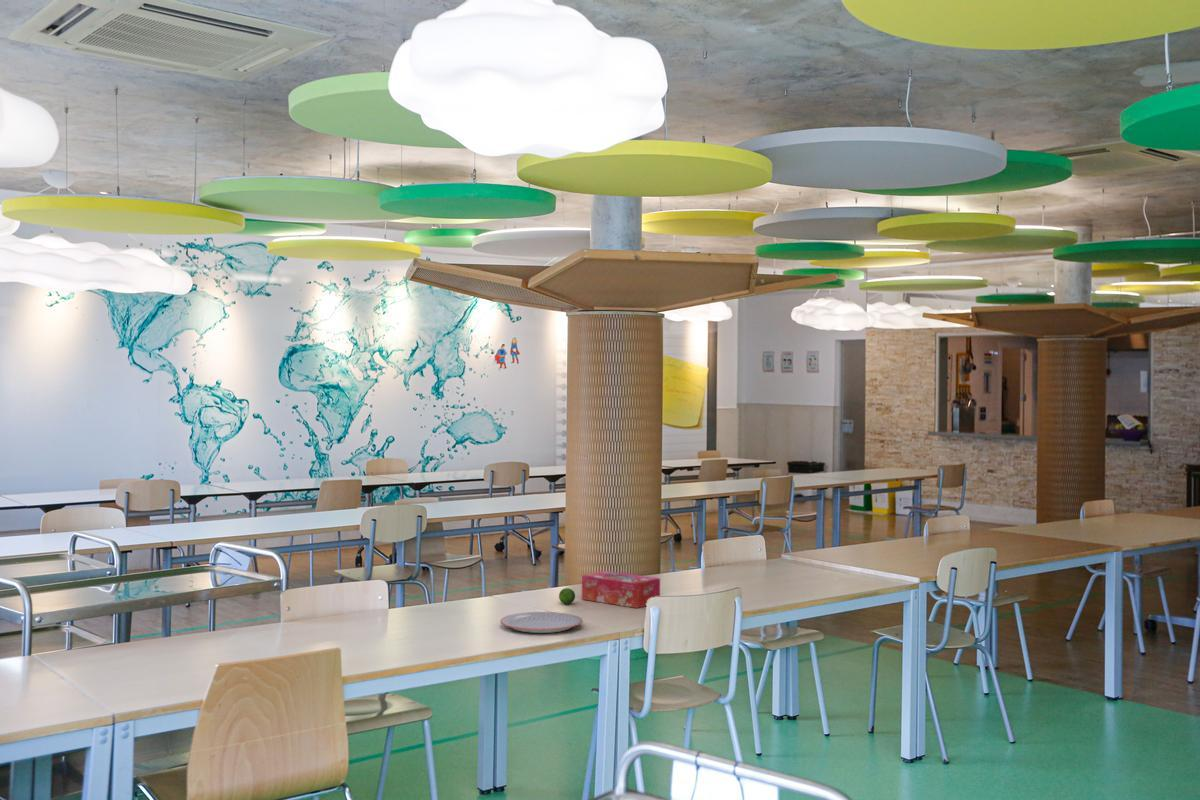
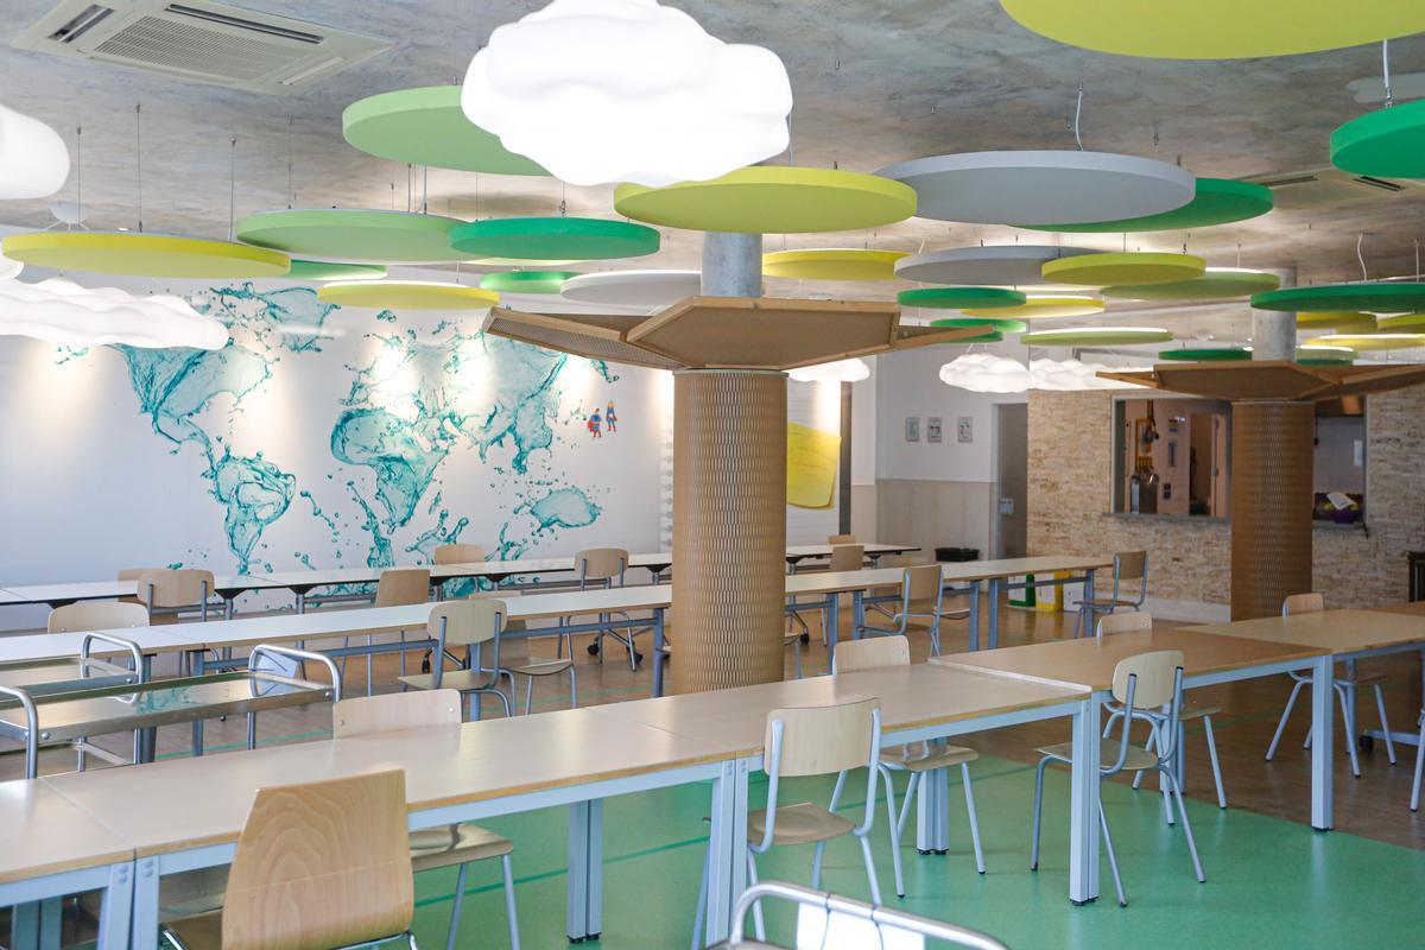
- fruit (566, 595)
- plate (541, 623)
- tissue box (620, 588)
